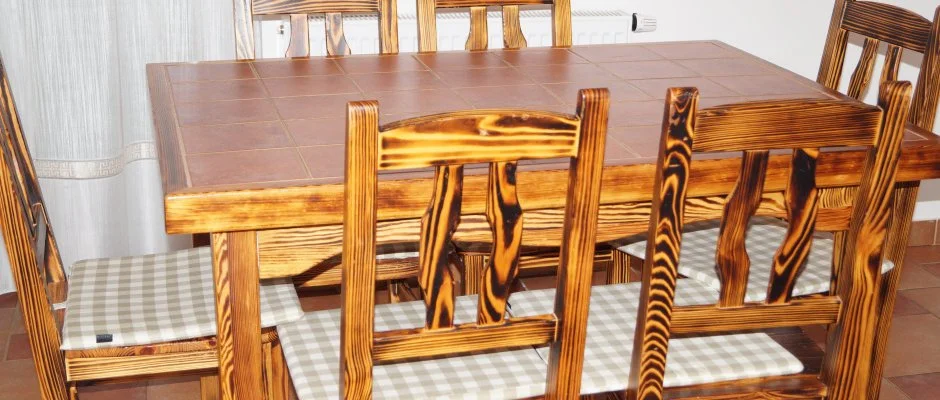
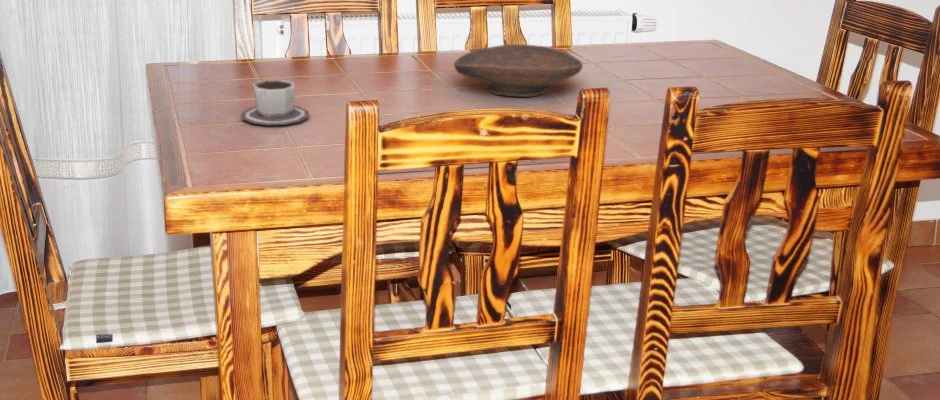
+ decorative bowl (518, 72)
+ cup (274, 101)
